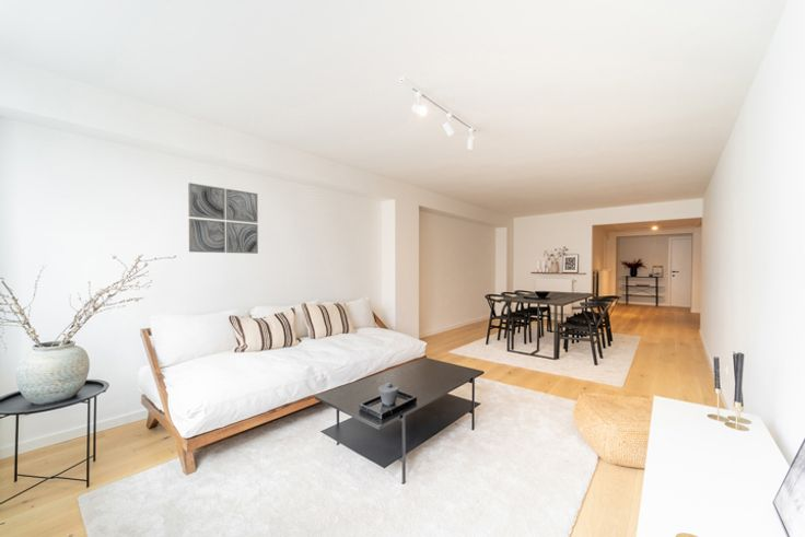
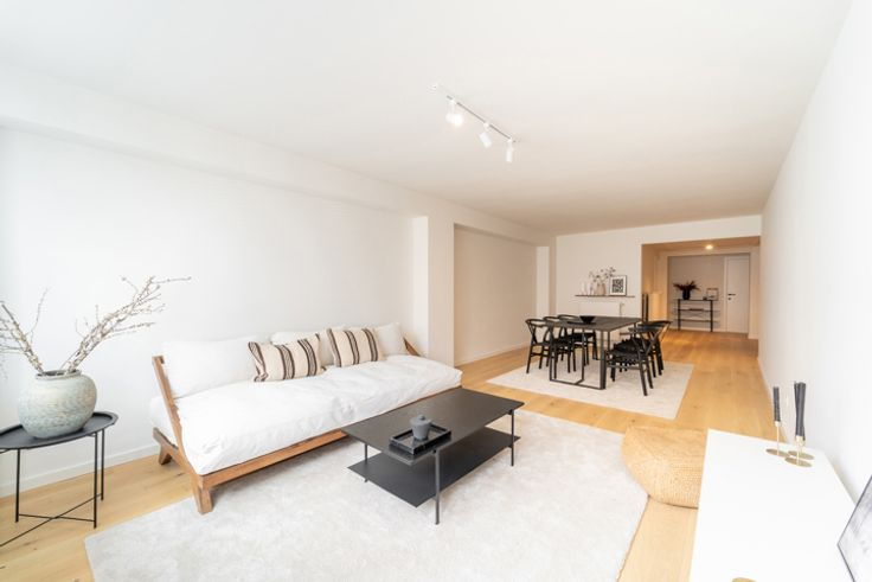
- wall art (224, 219)
